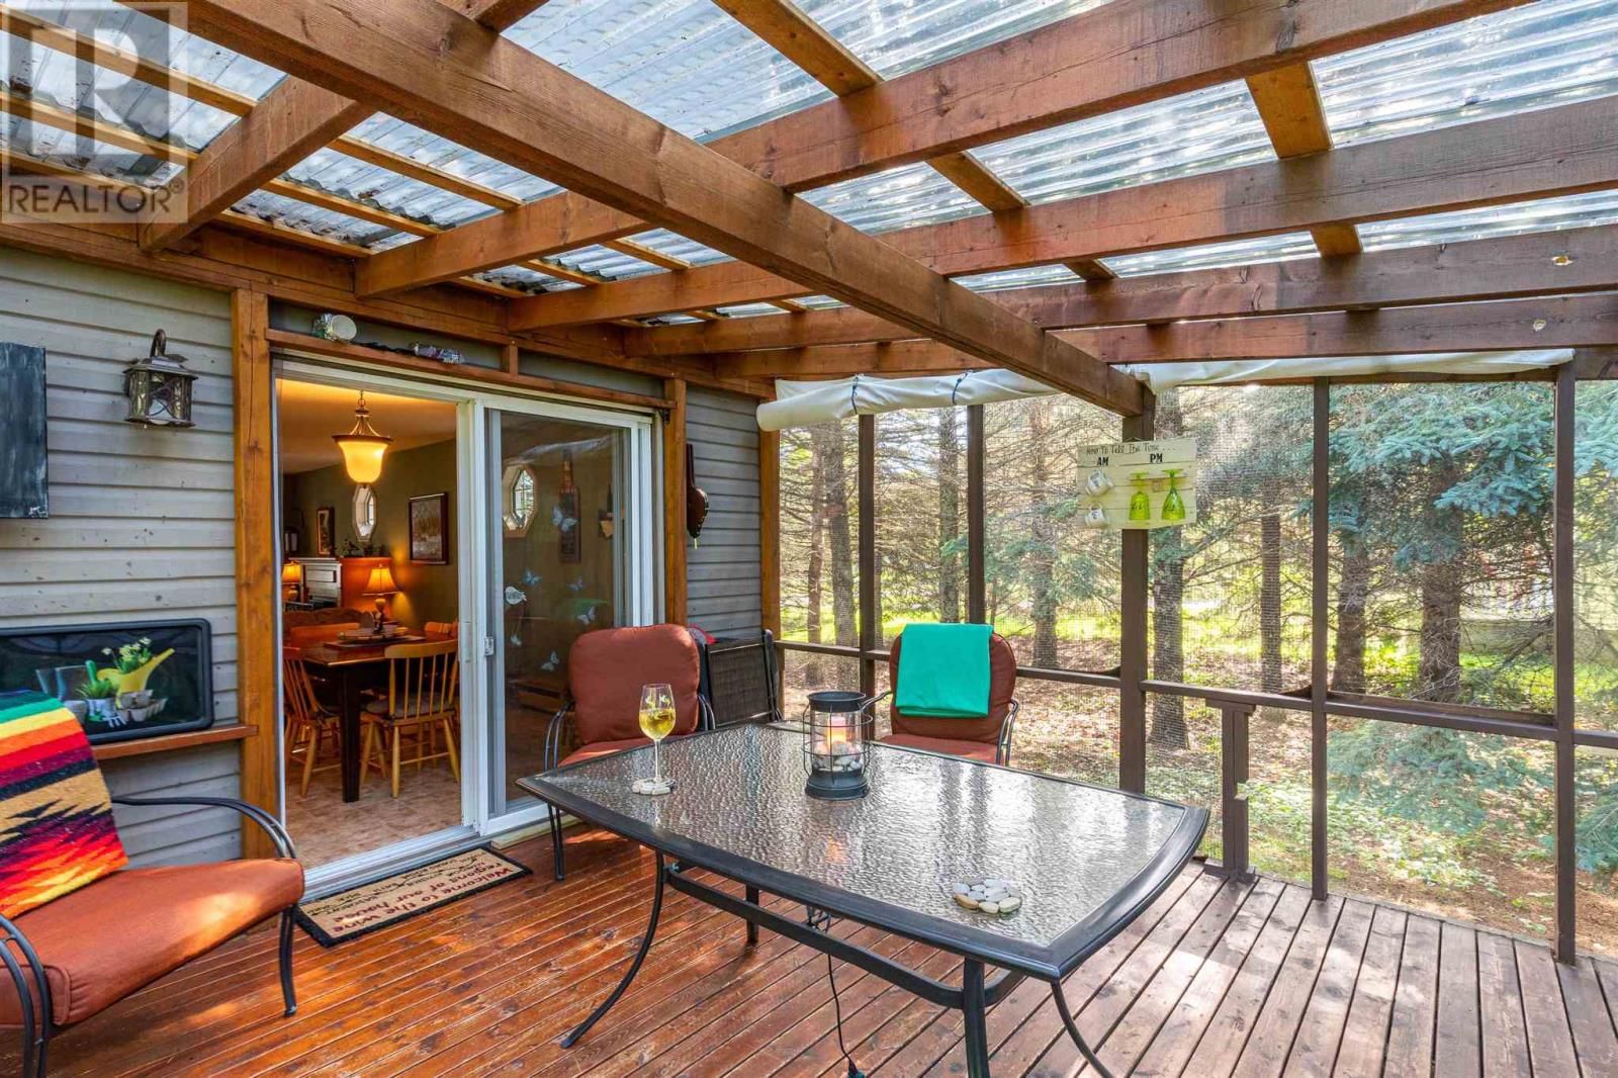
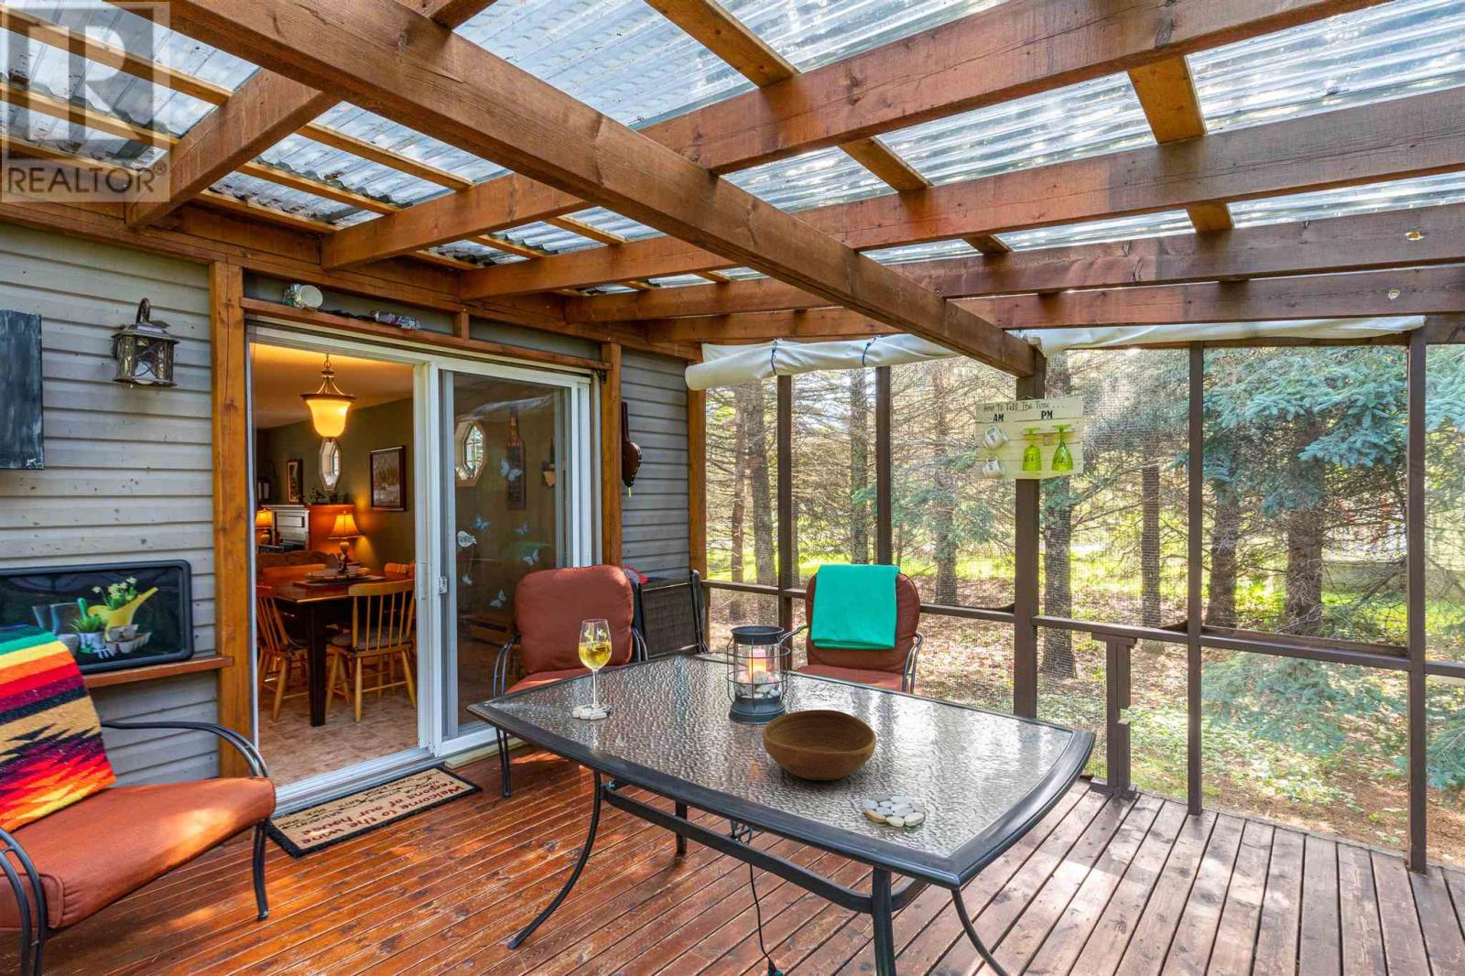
+ bowl (819, 748)
